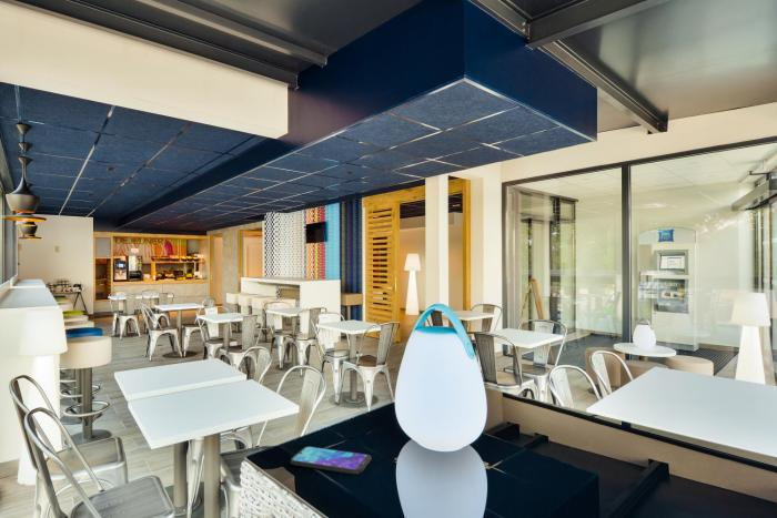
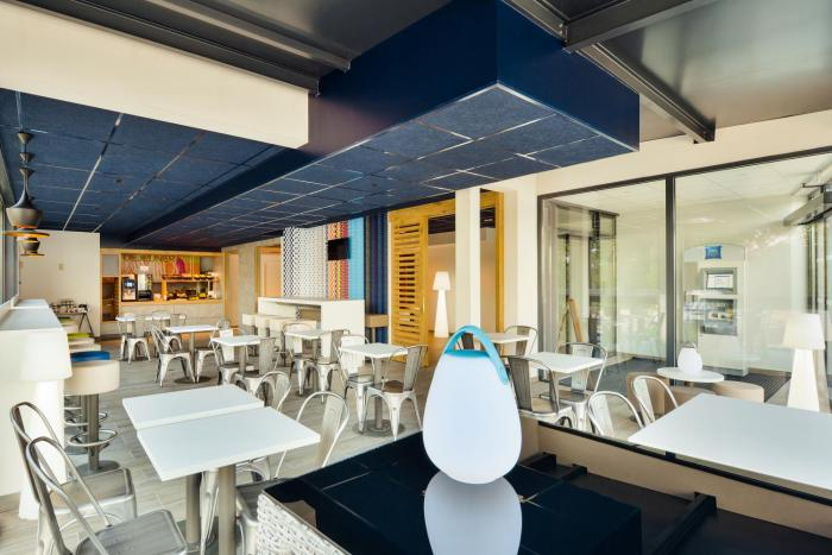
- smartphone (331, 459)
